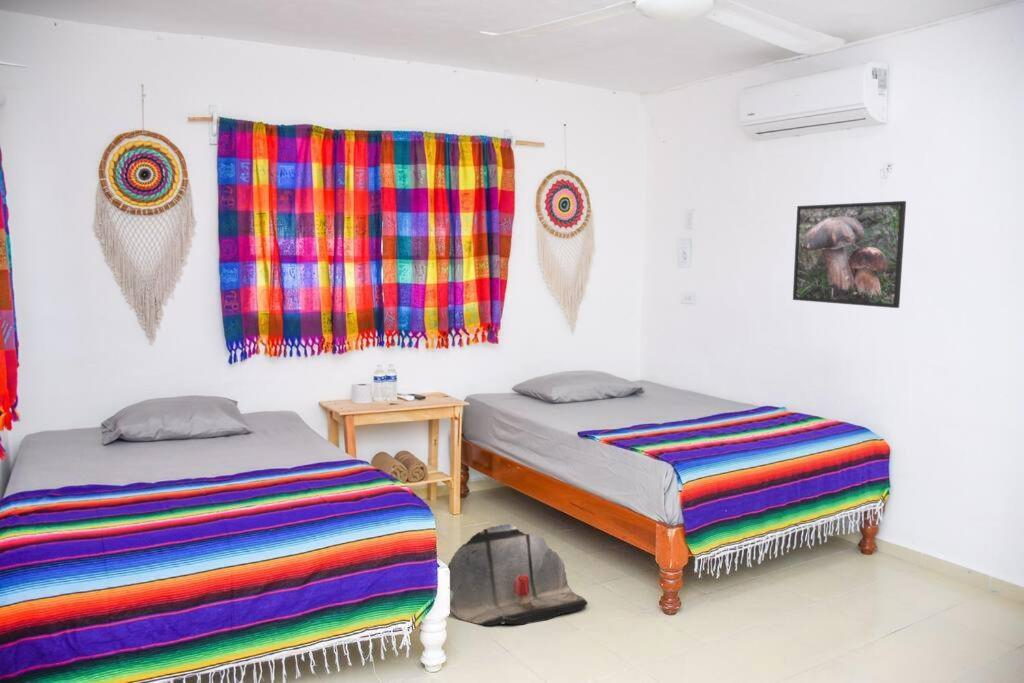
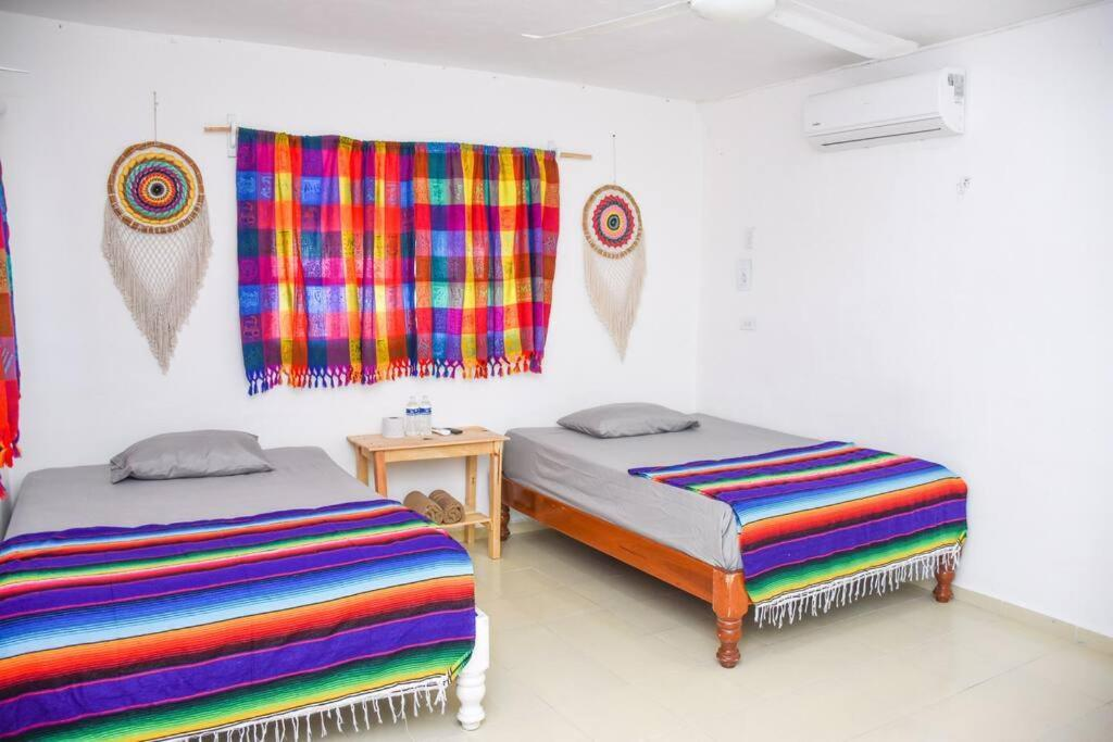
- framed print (845, 254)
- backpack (517, 572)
